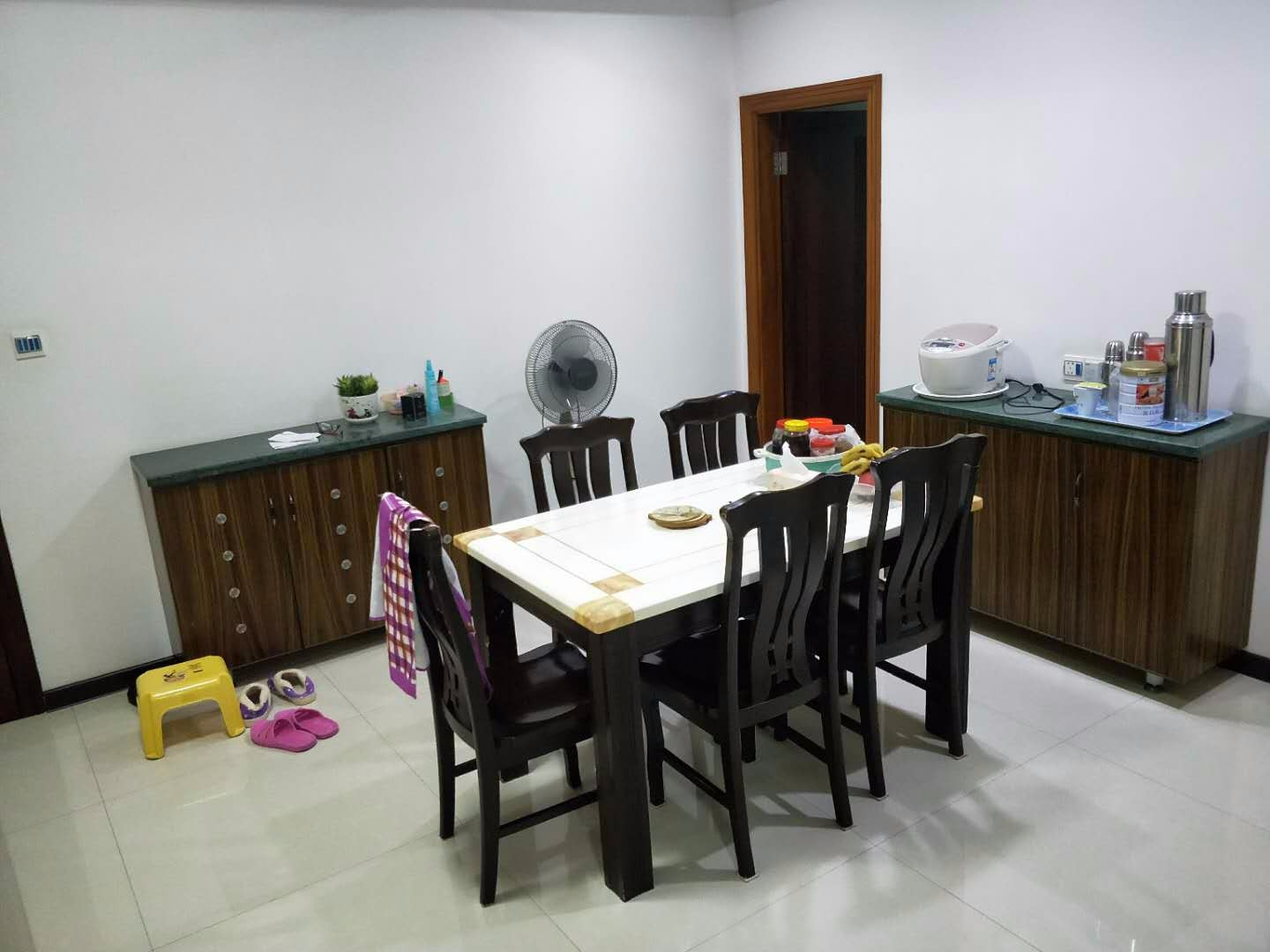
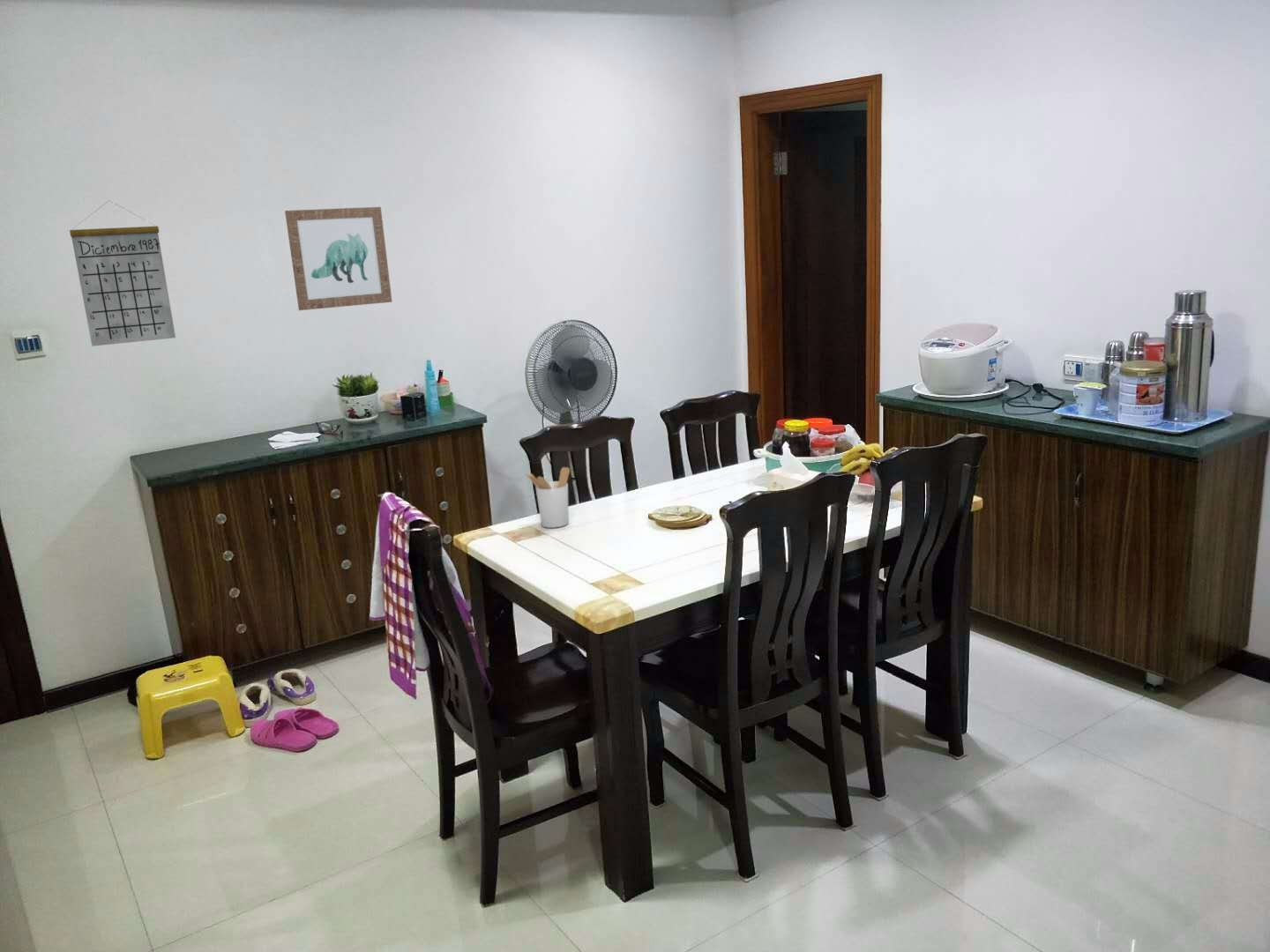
+ utensil holder (548, 497)
+ wall art (340, 257)
+ calendar (122, 271)
